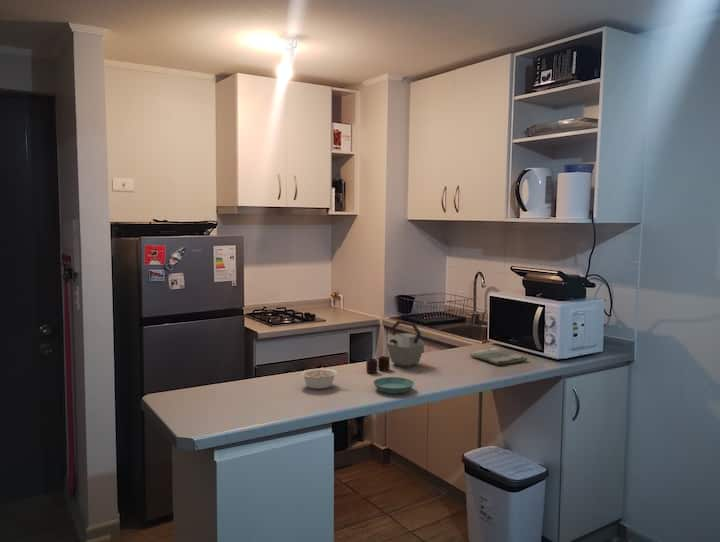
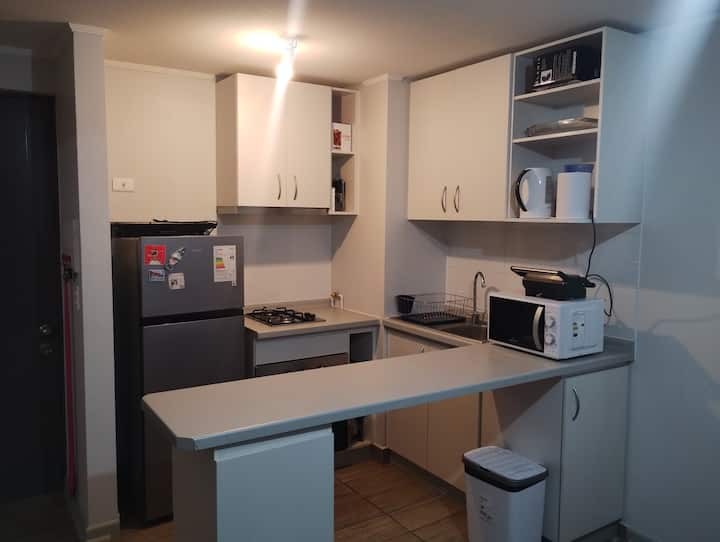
- dish towel (498, 355)
- kettle (392, 345)
- saucer (393, 385)
- legume (320, 377)
